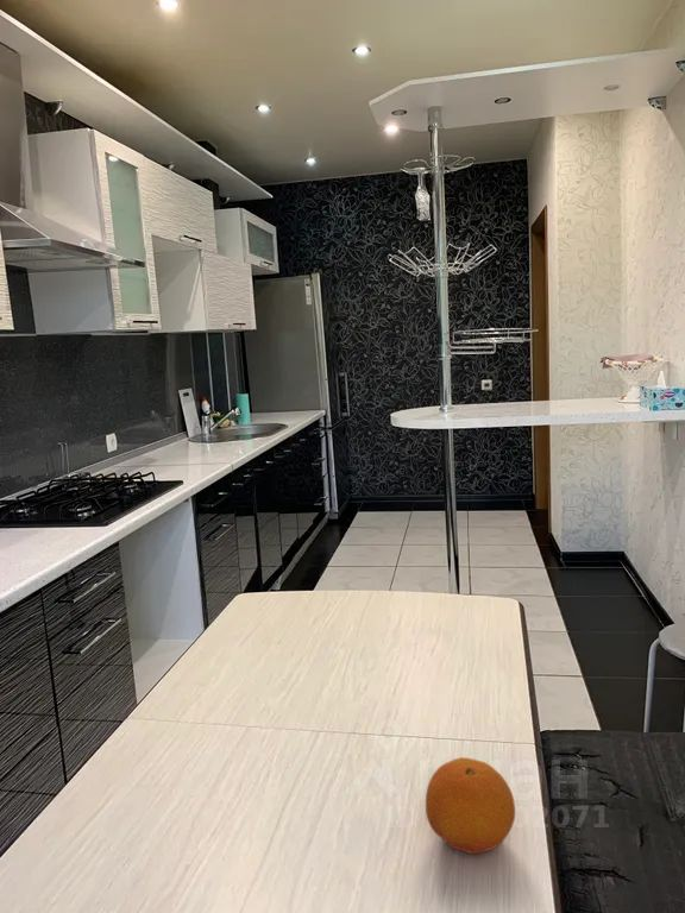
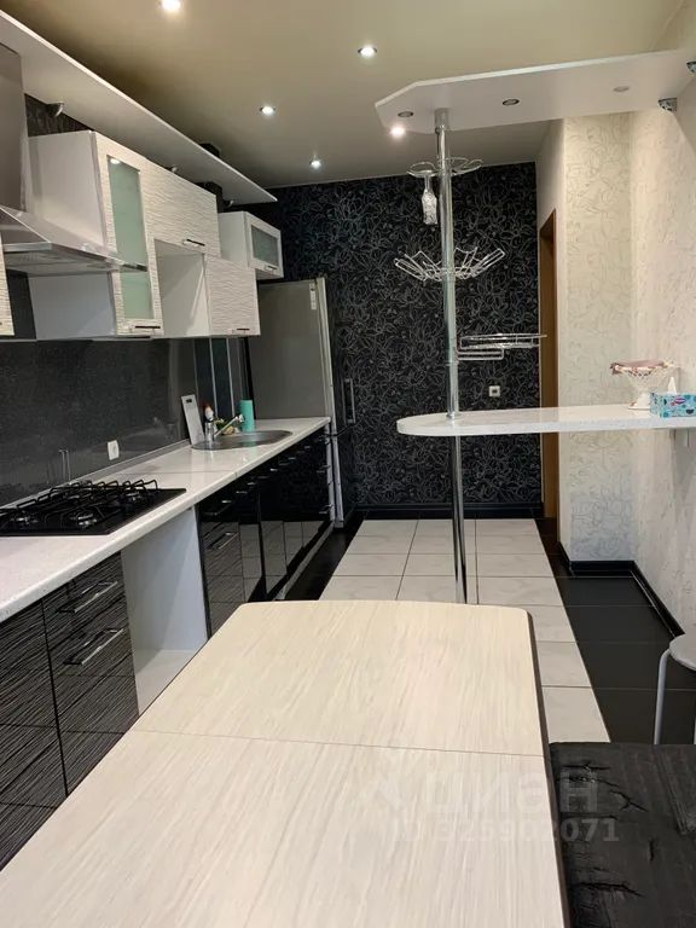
- fruit (469, 804)
